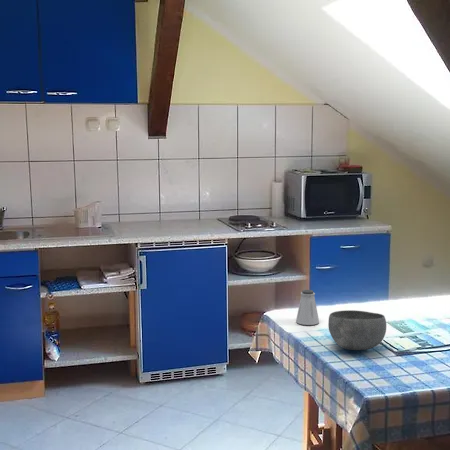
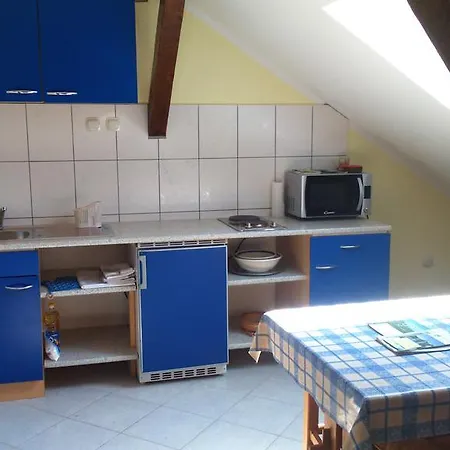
- bowl (356, 330)
- saltshaker (307, 306)
